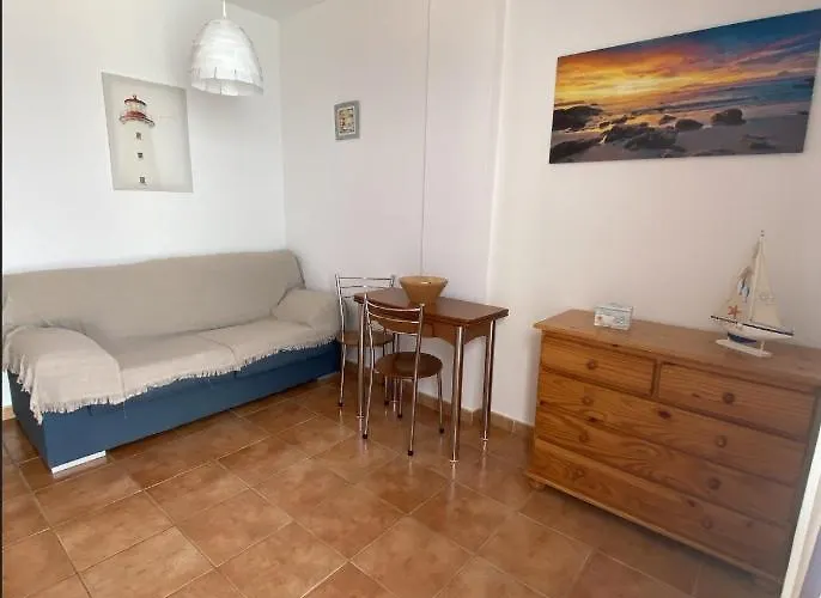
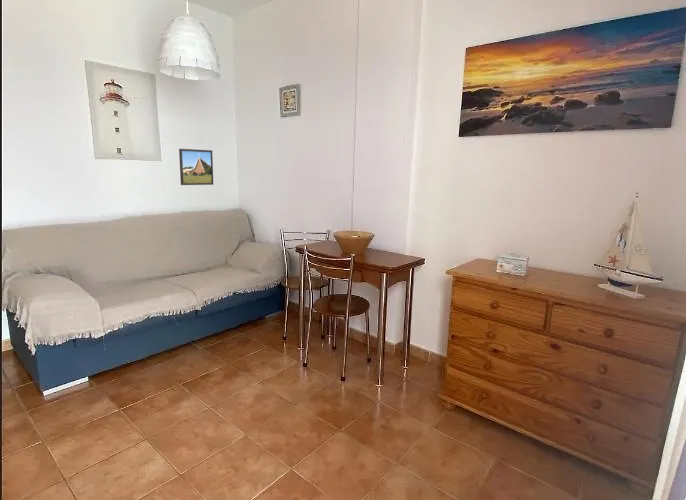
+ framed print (196, 167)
